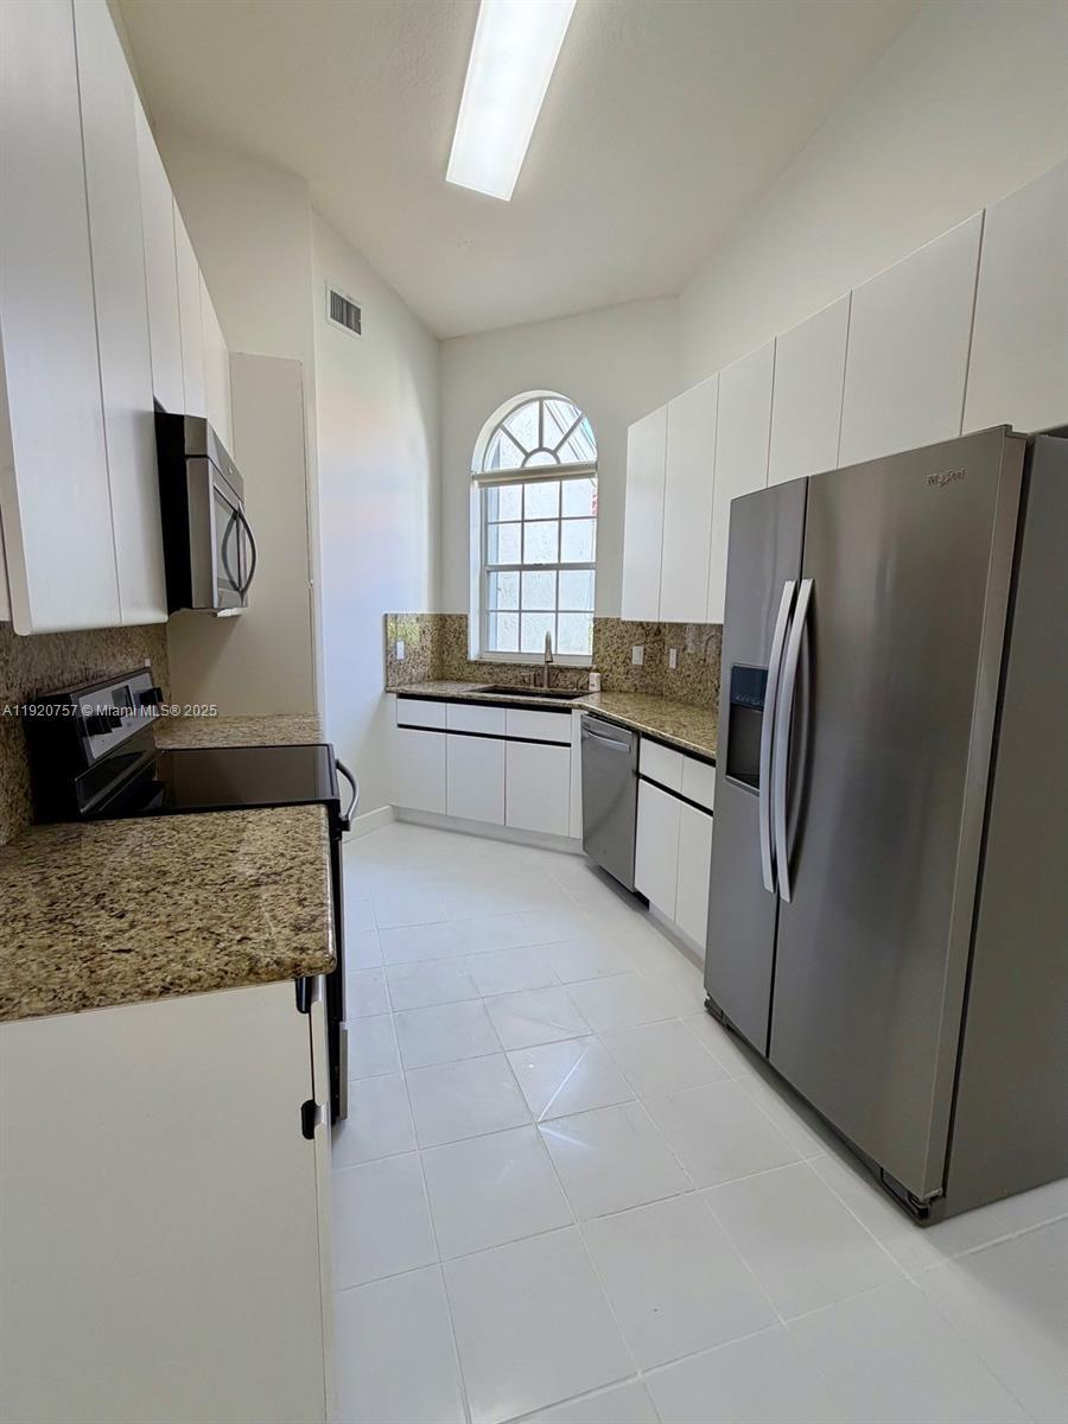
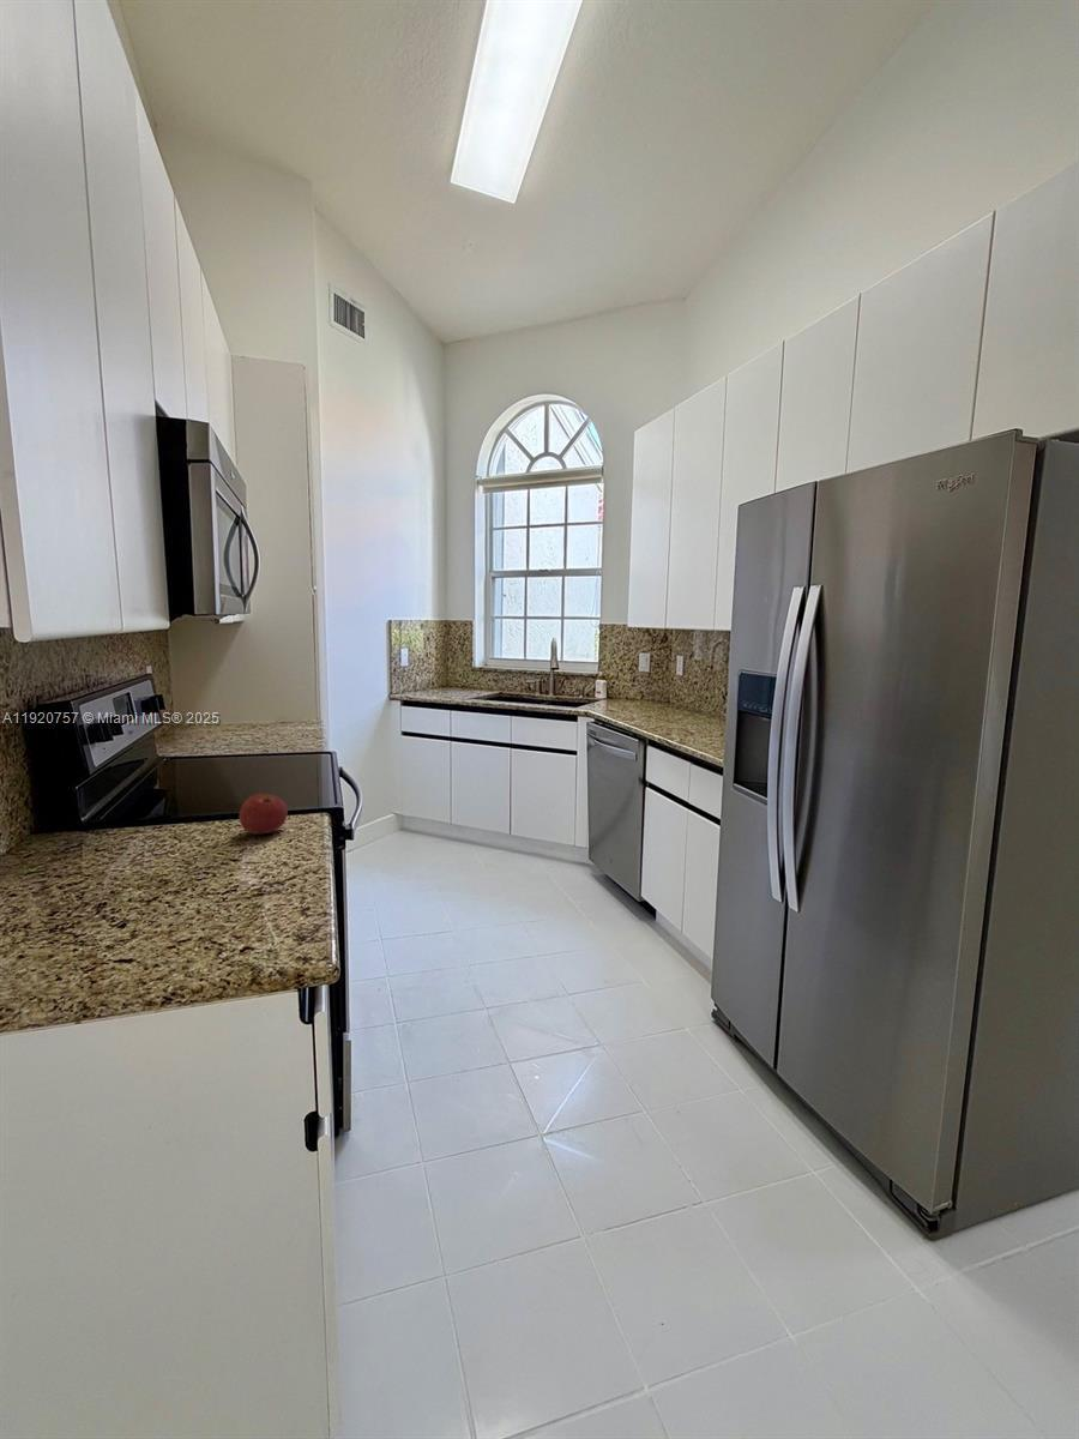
+ apple (263, 813)
